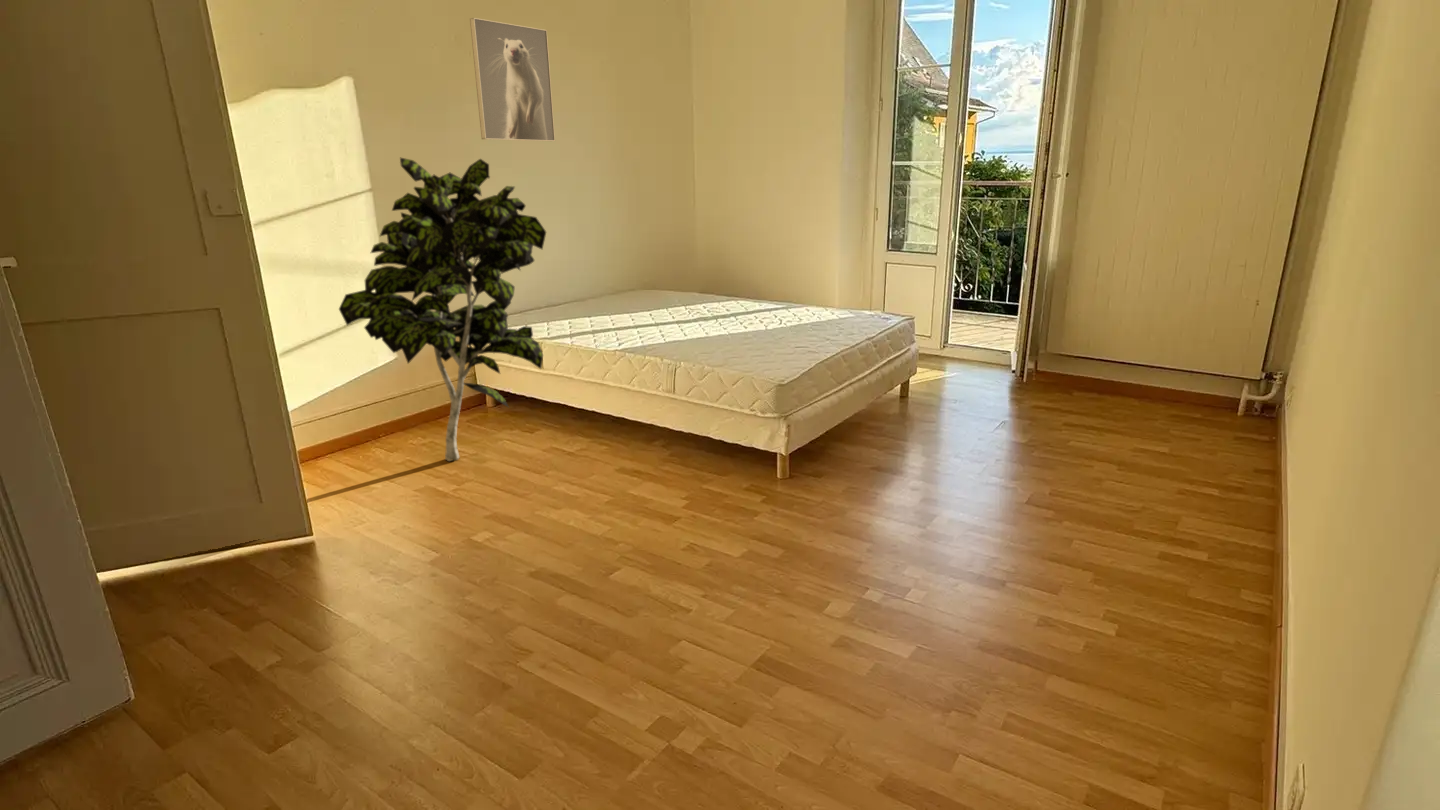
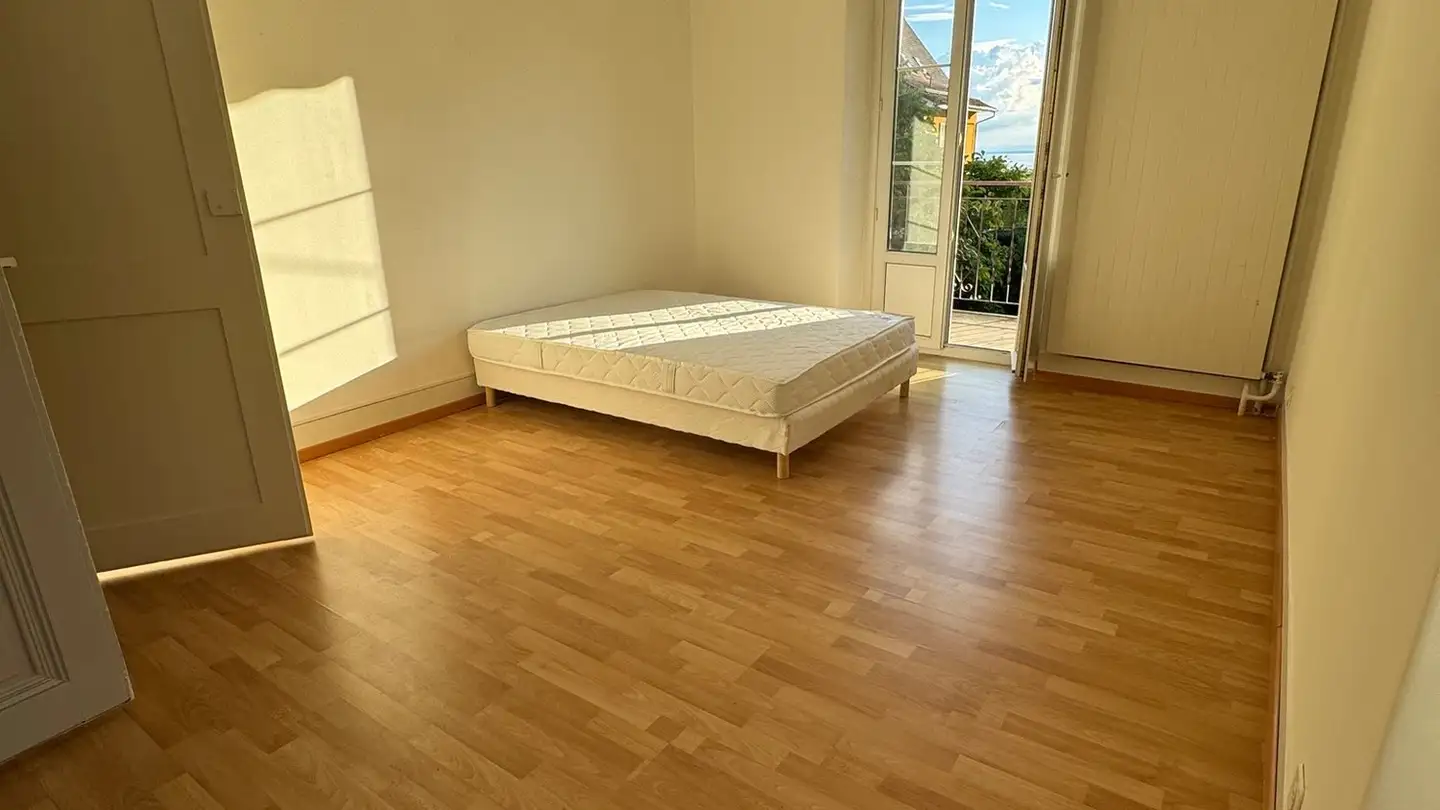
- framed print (515, 83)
- indoor plant (444, 313)
